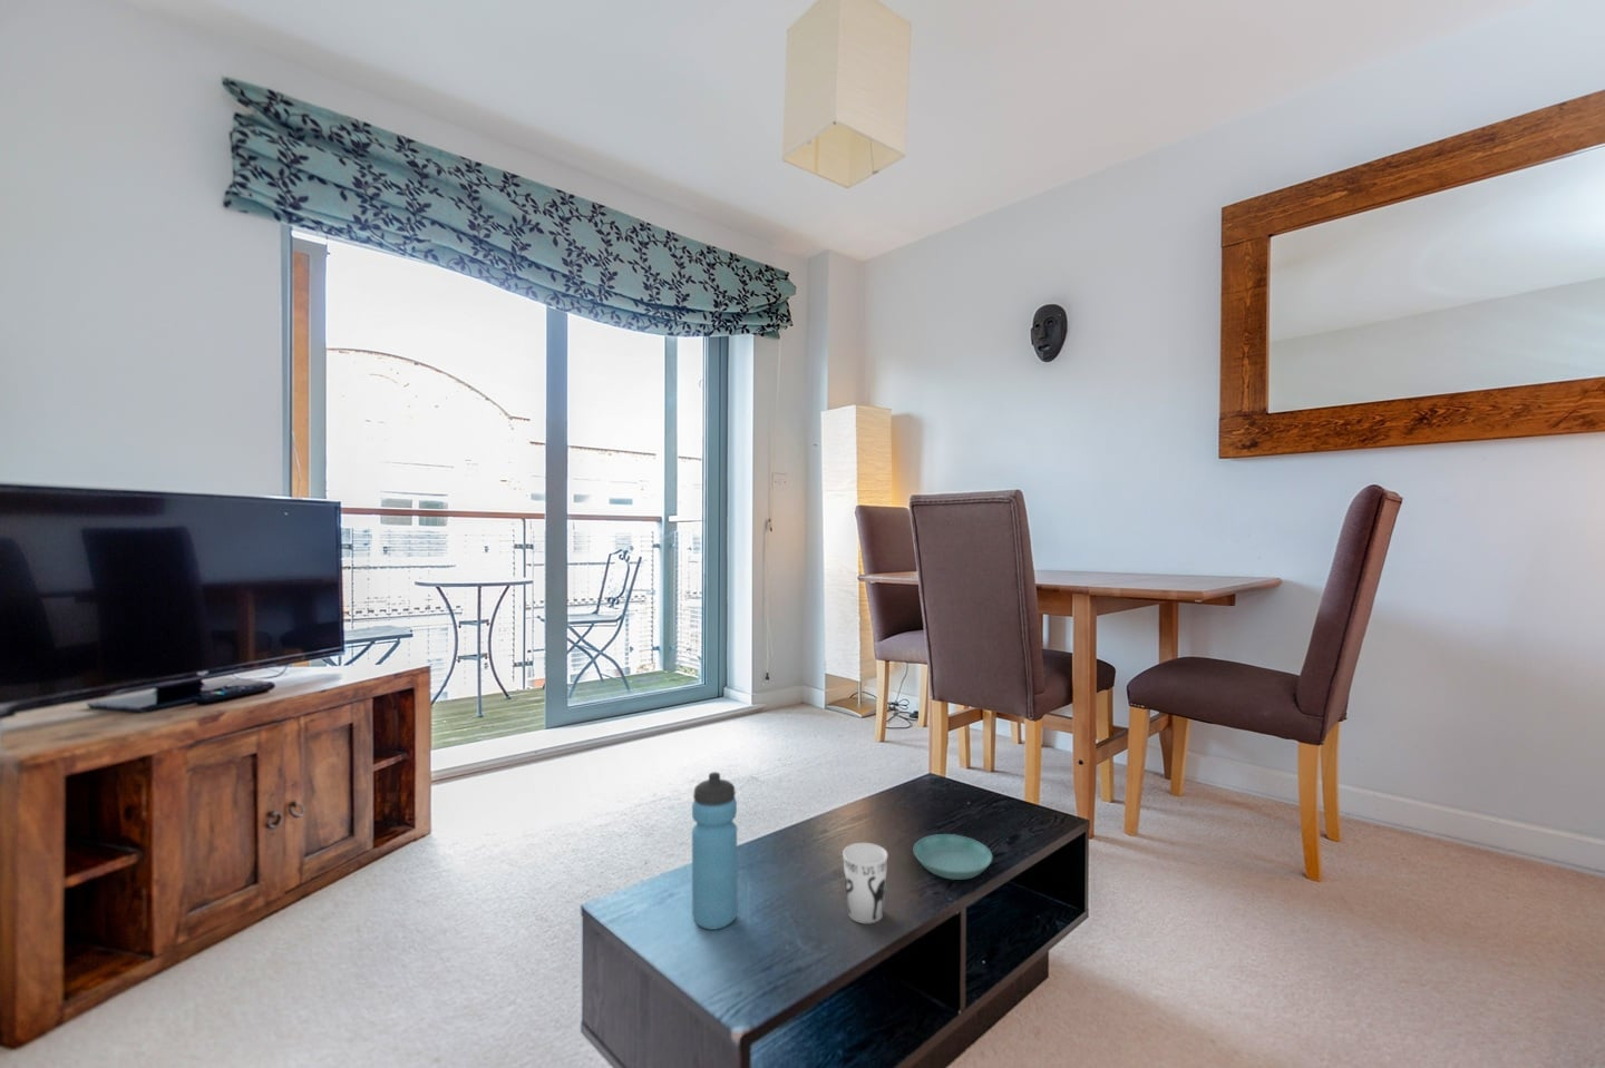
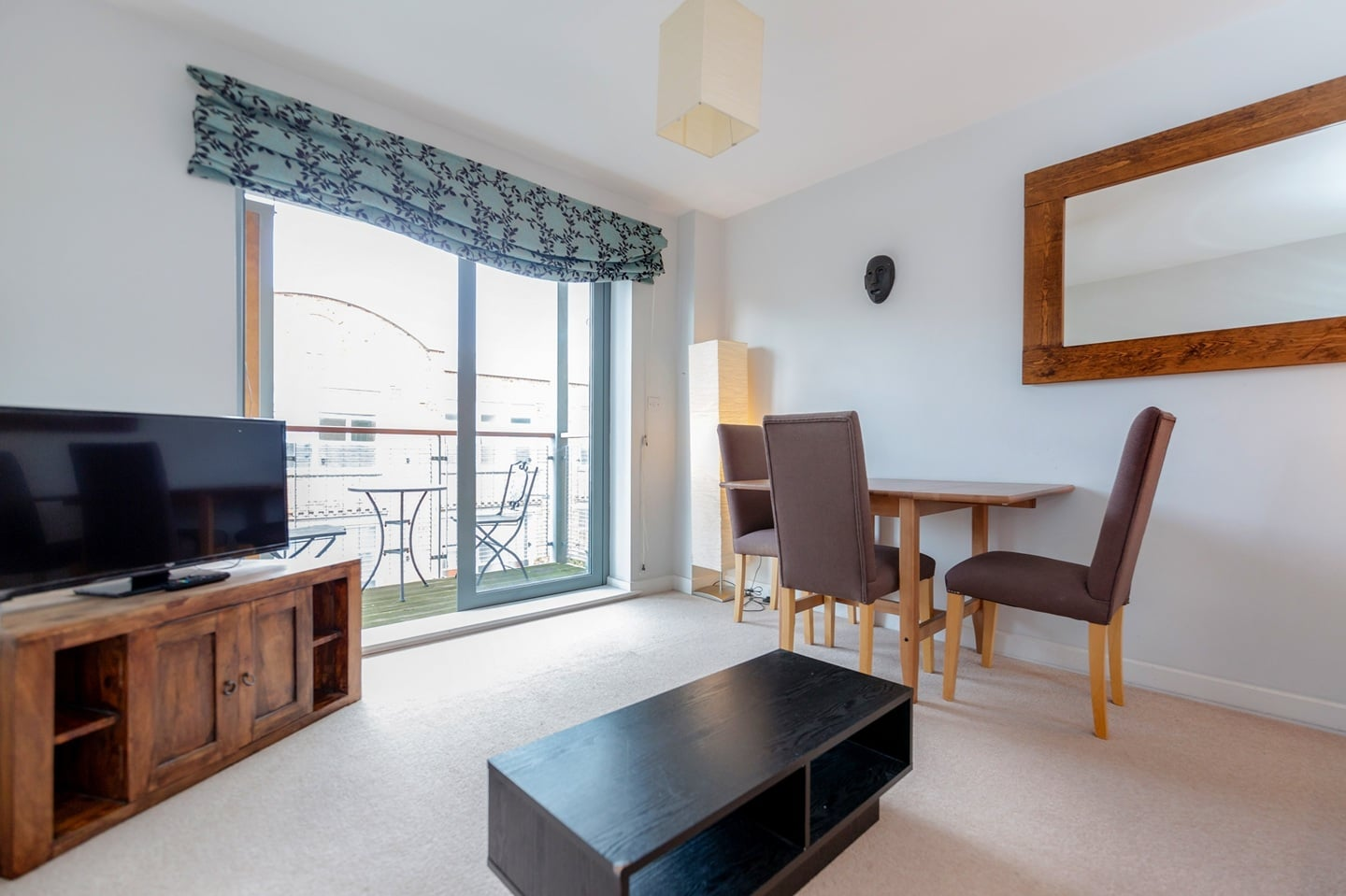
- saucer (952, 857)
- cup (865, 883)
- water bottle (714, 845)
